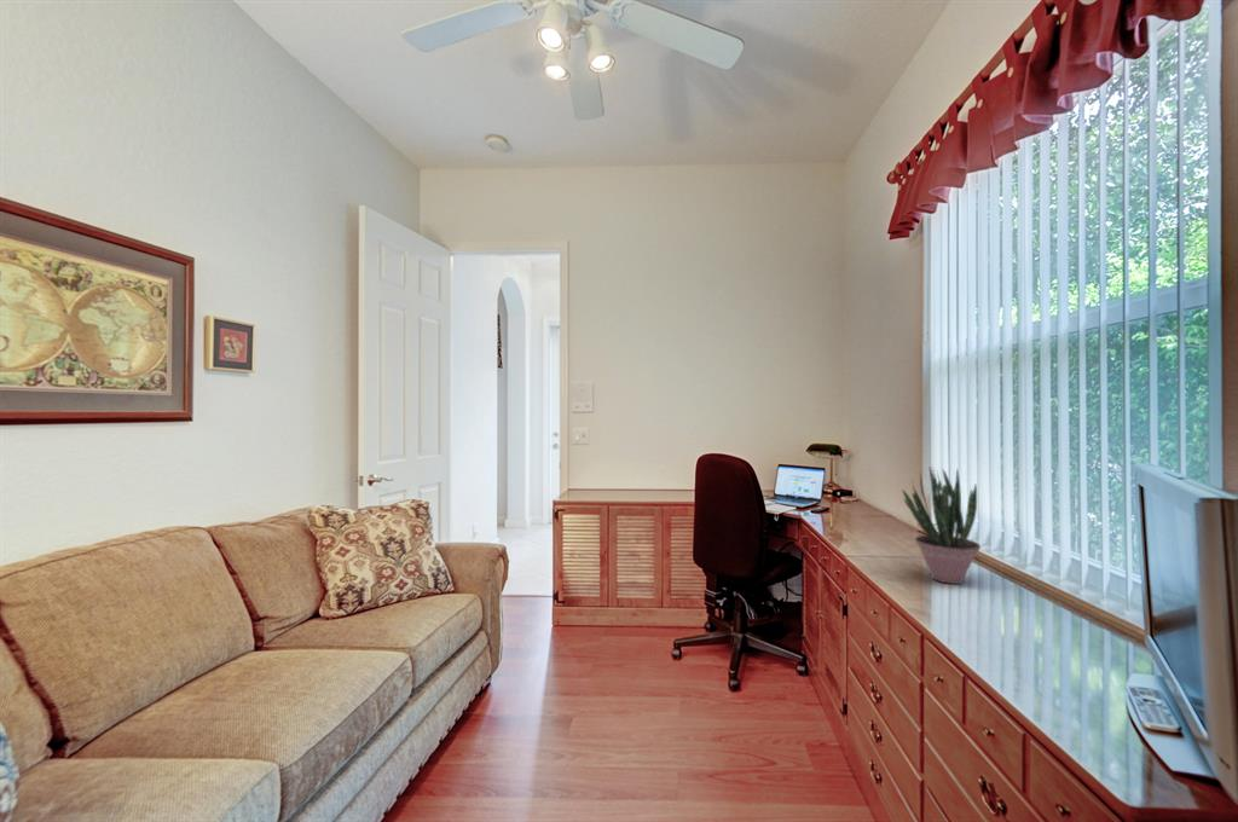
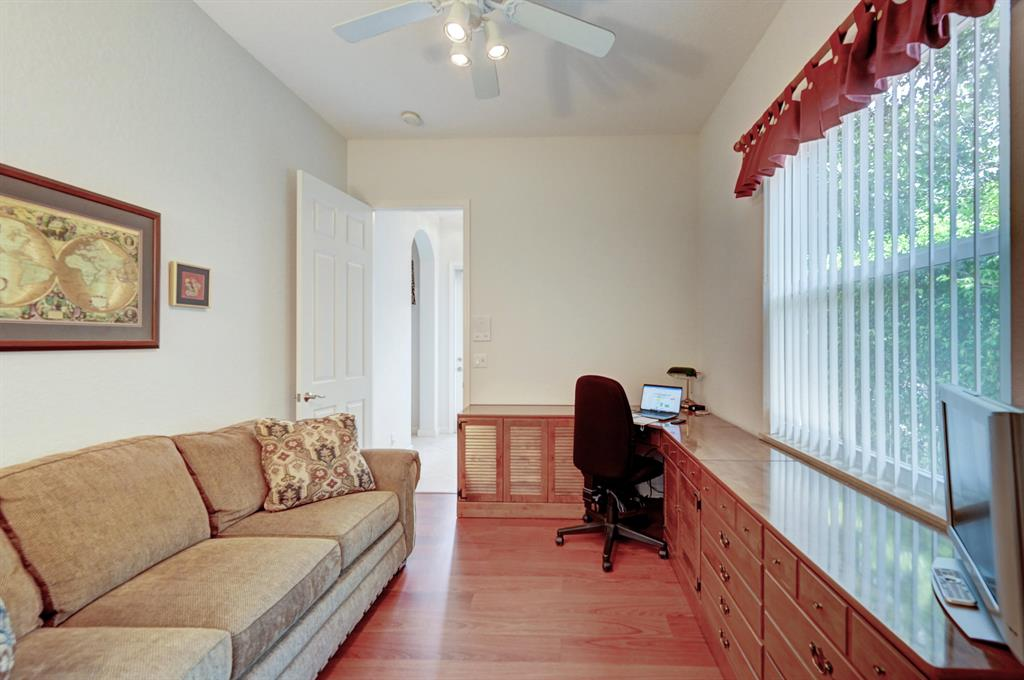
- potted plant (939, 522)
